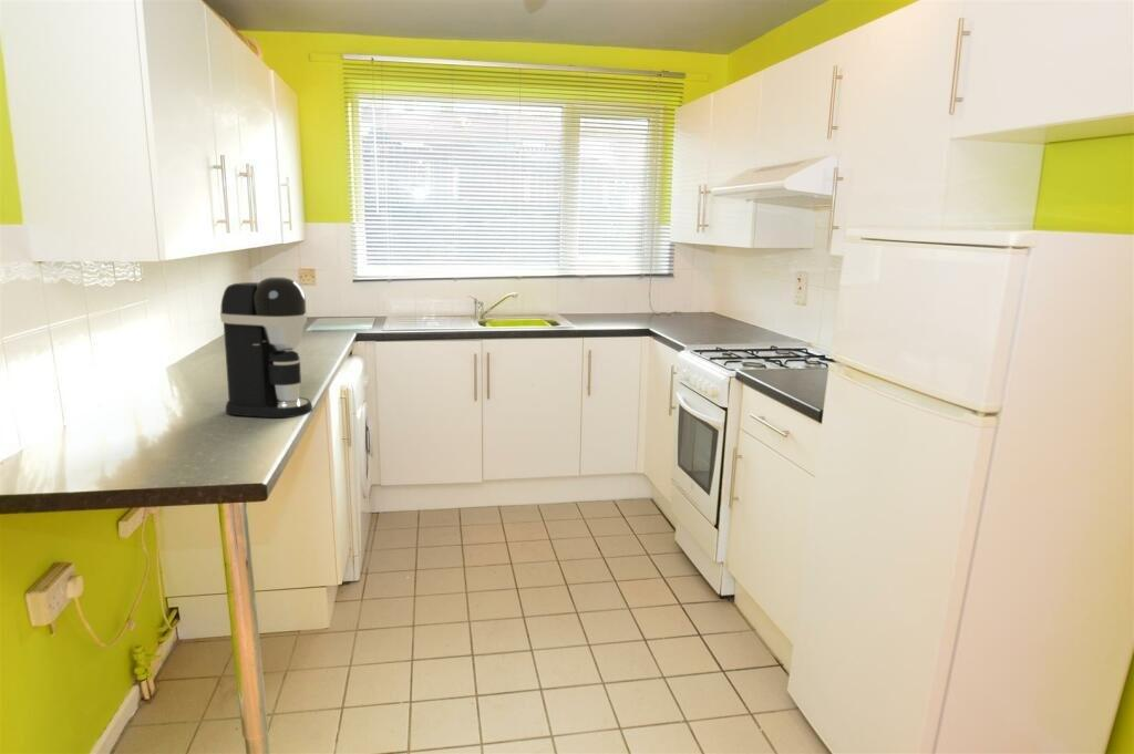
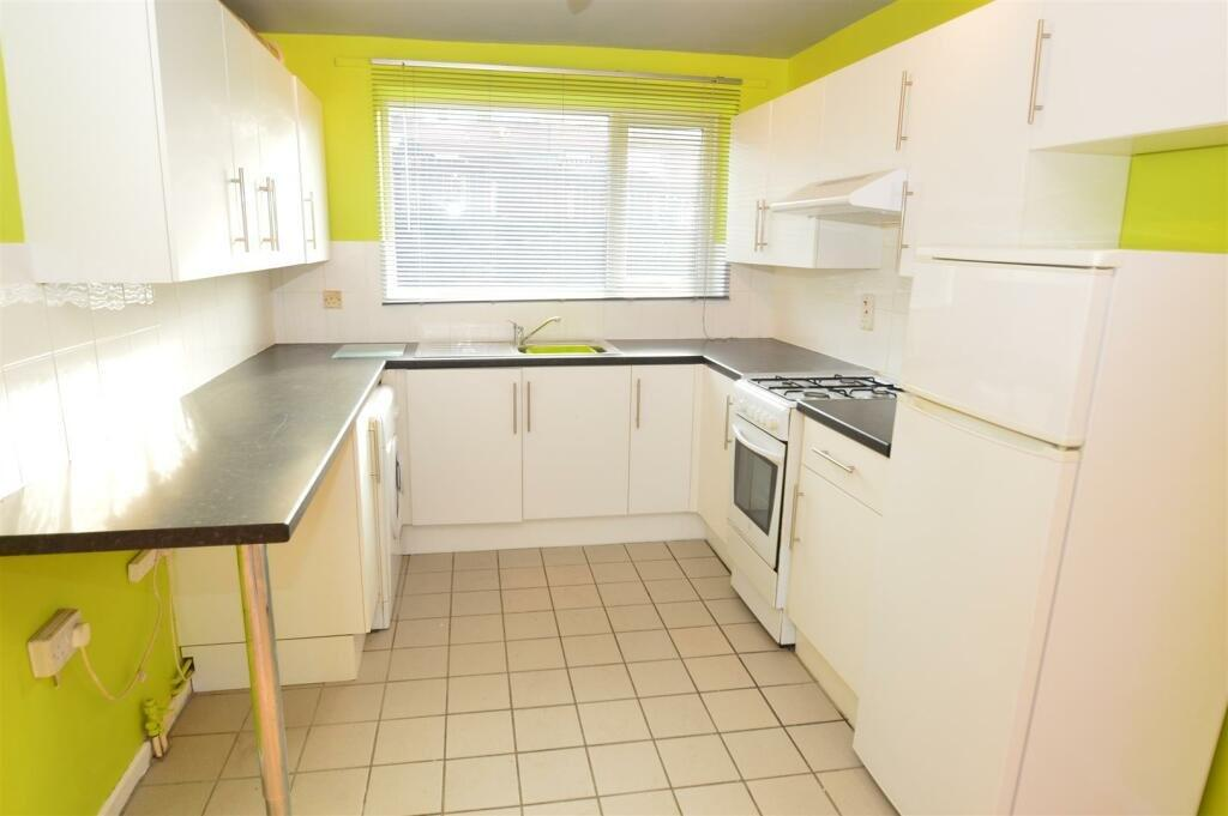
- coffee maker (266, 344)
